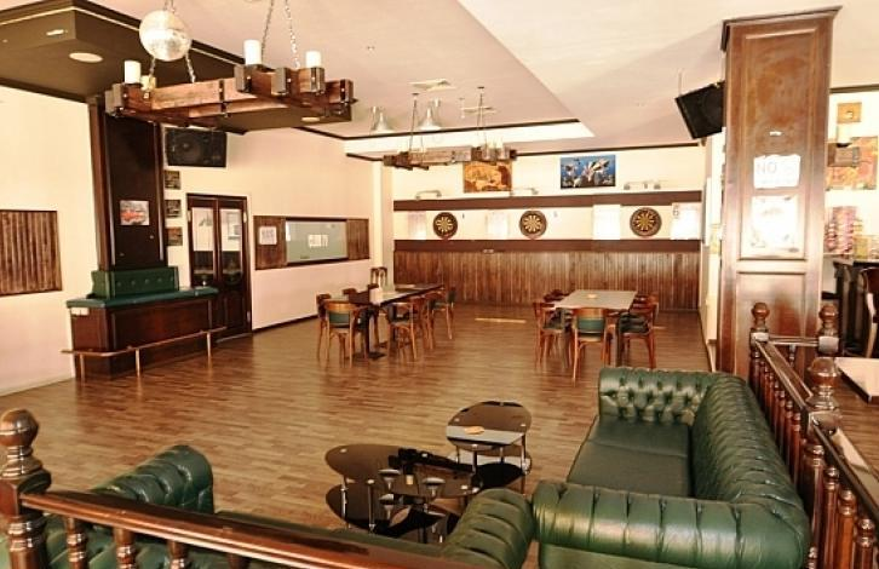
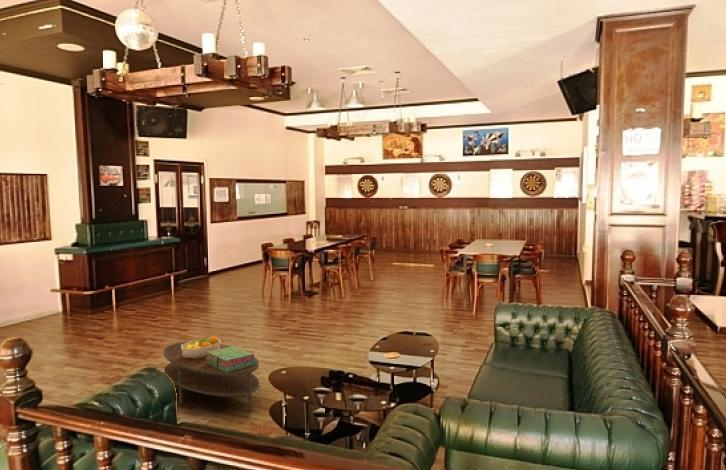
+ coffee table (209, 374)
+ stack of books (230, 357)
+ fruit bowl (201, 346)
